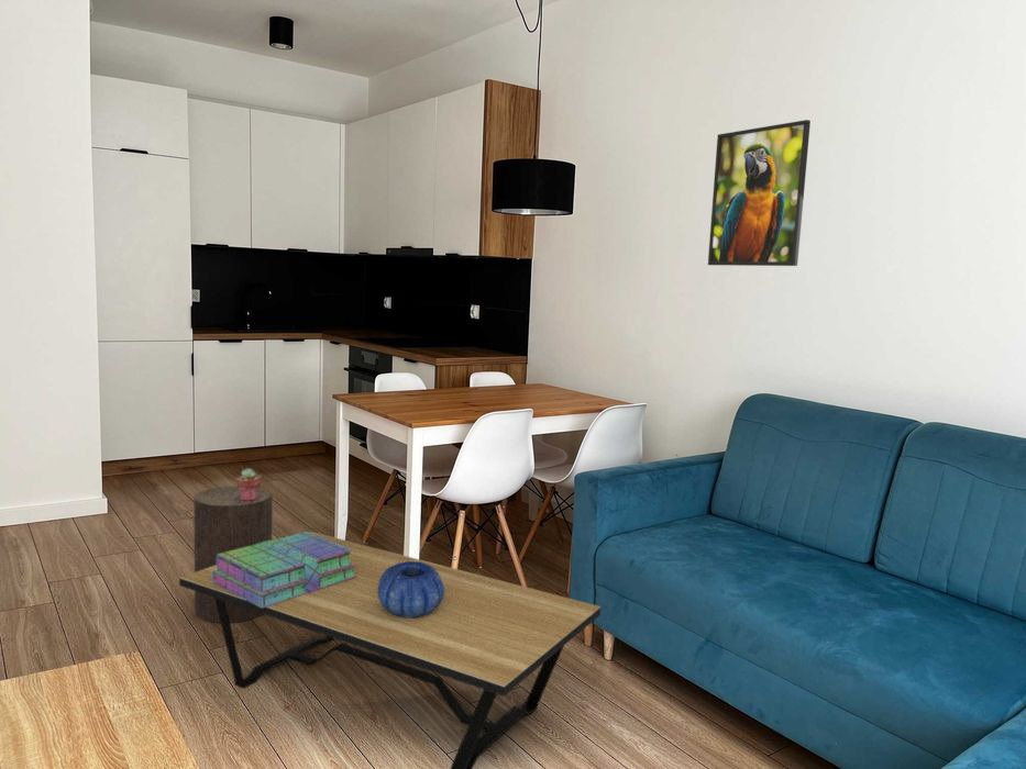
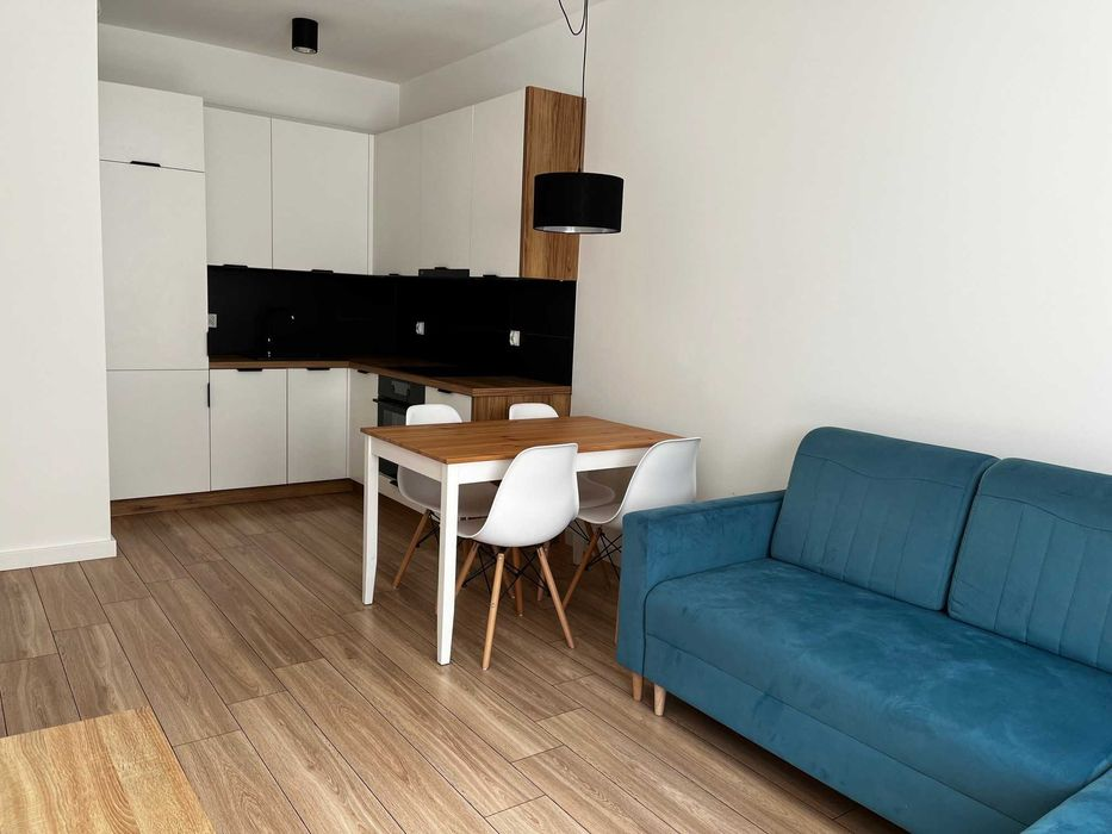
- stool (233, 549)
- potted succulent (249, 482)
- coffee table (385, 643)
- stack of books (285, 567)
- decorative bowl (410, 590)
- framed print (755, 197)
